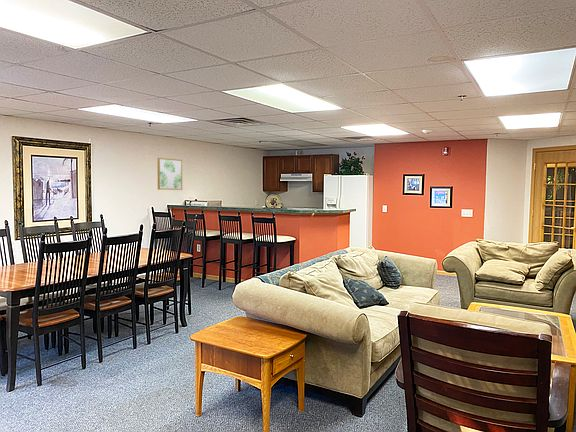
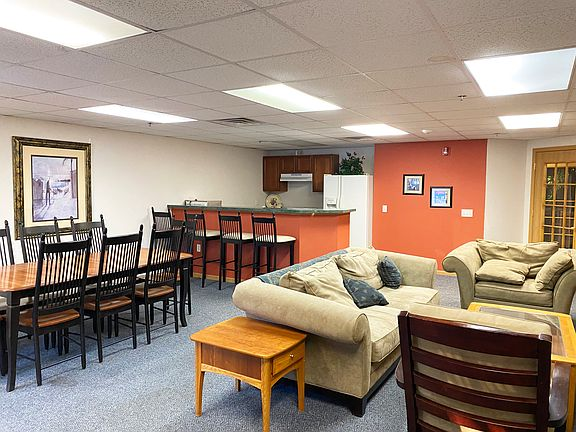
- wall art (170, 174)
